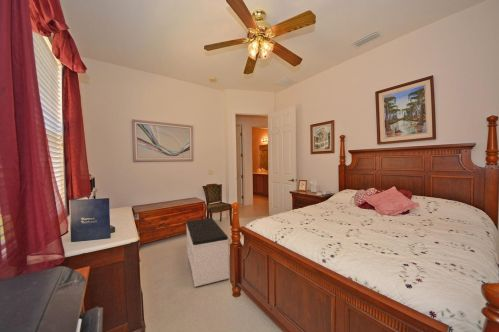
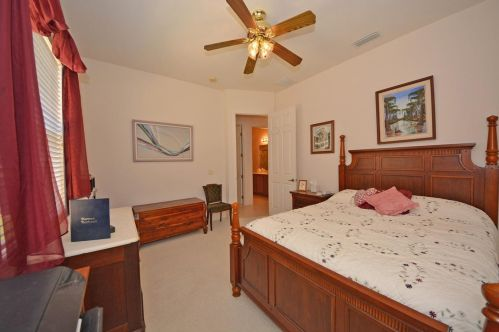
- bench (204, 245)
